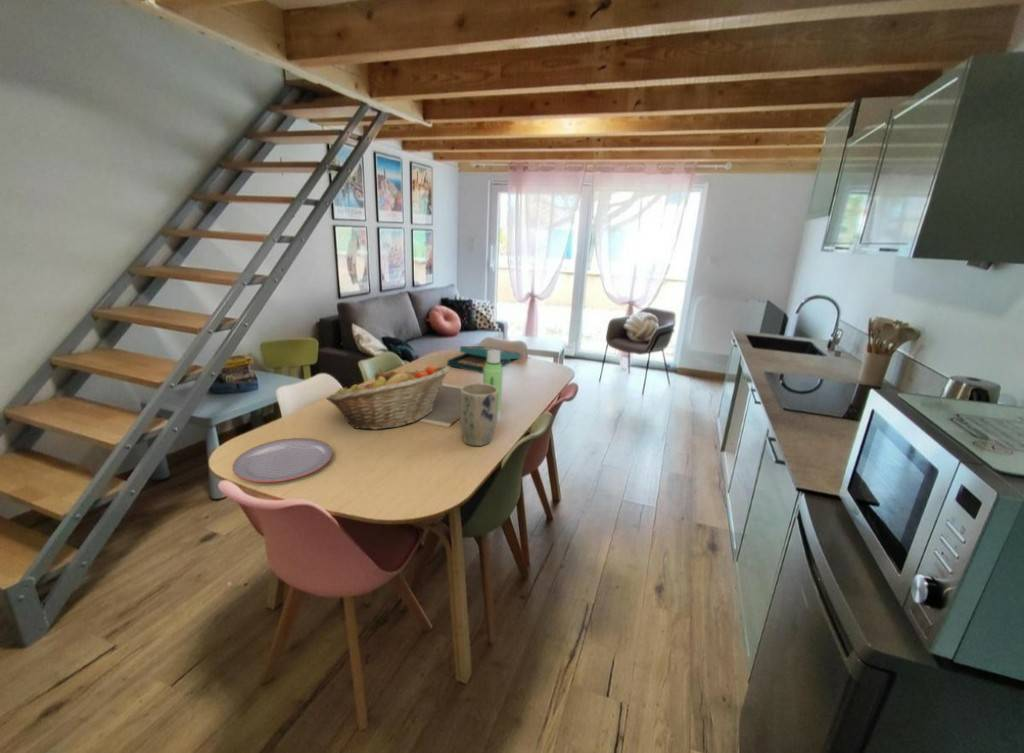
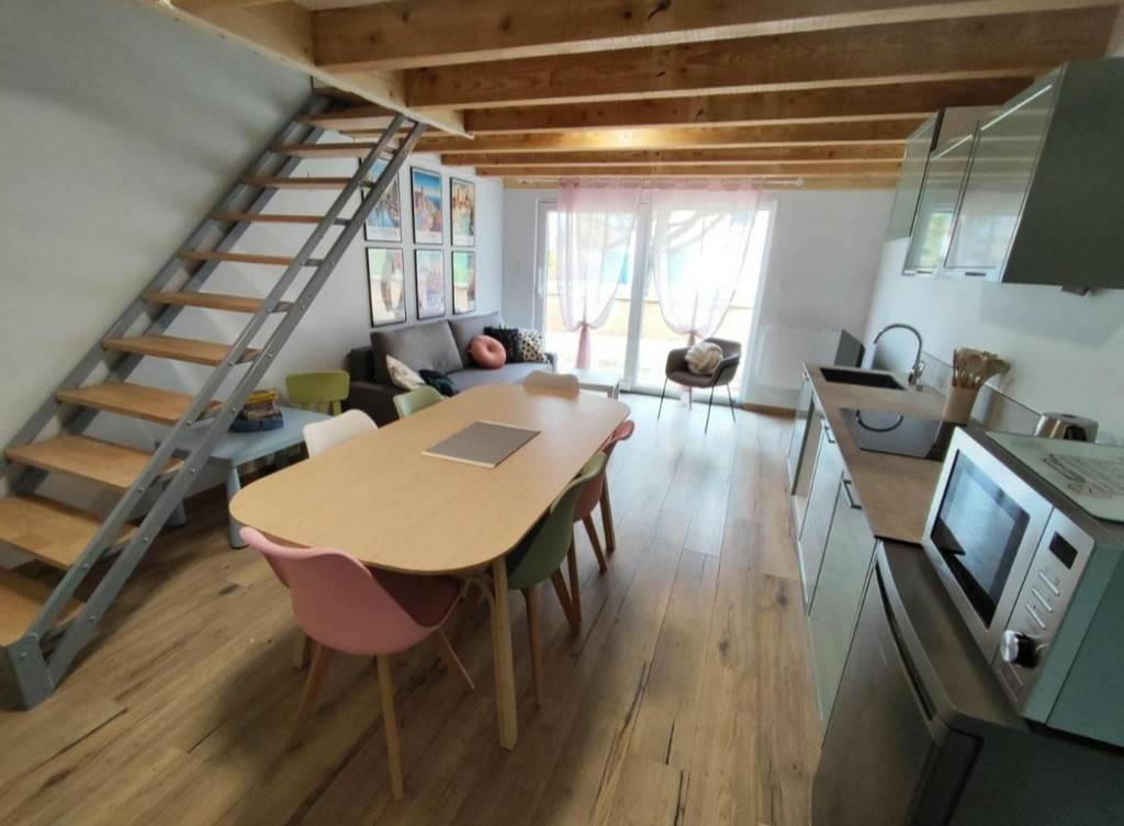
- fruit basket (392, 391)
- water bottle (492, 385)
- plate (285, 460)
- board game (485, 354)
- plant pot (478, 415)
